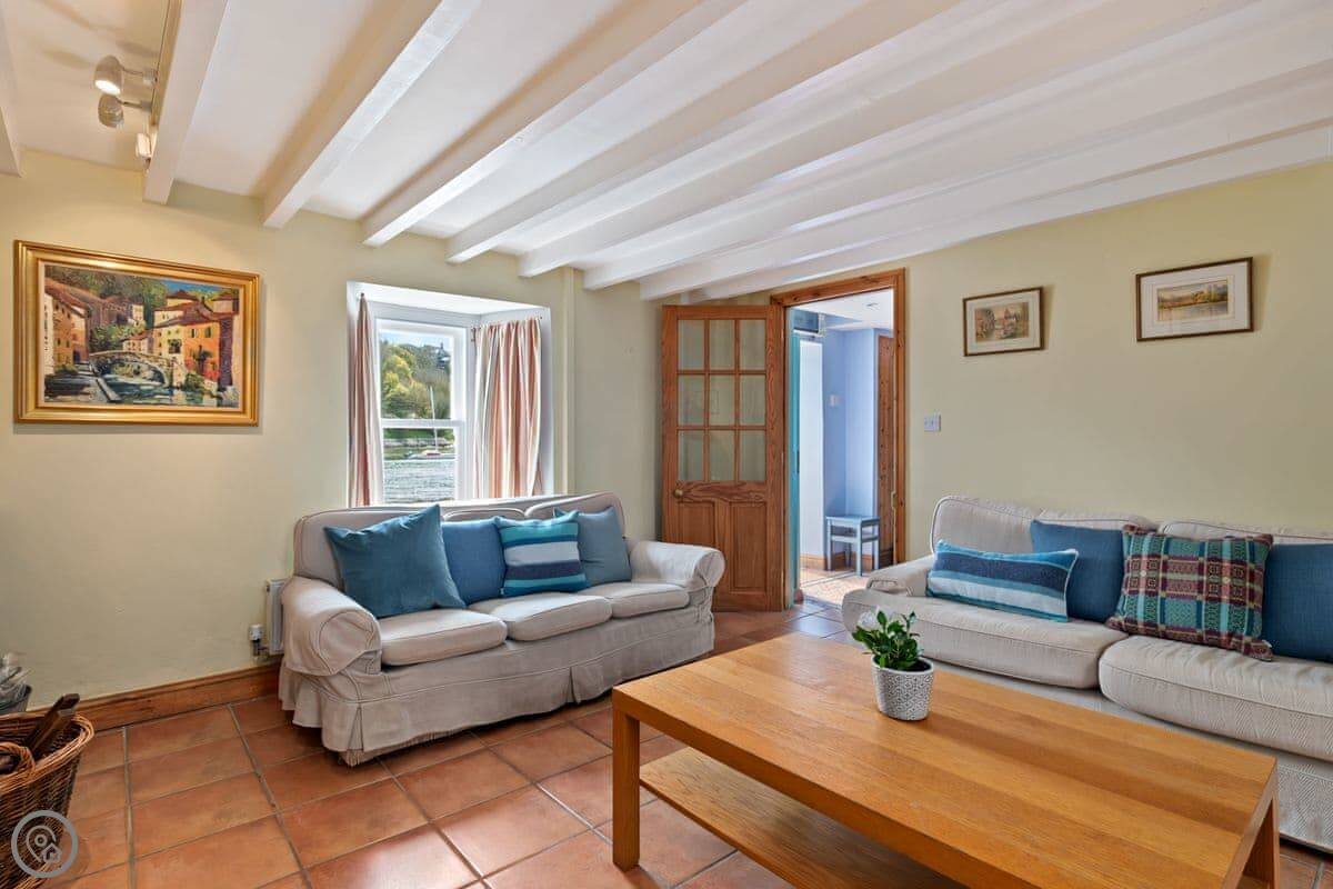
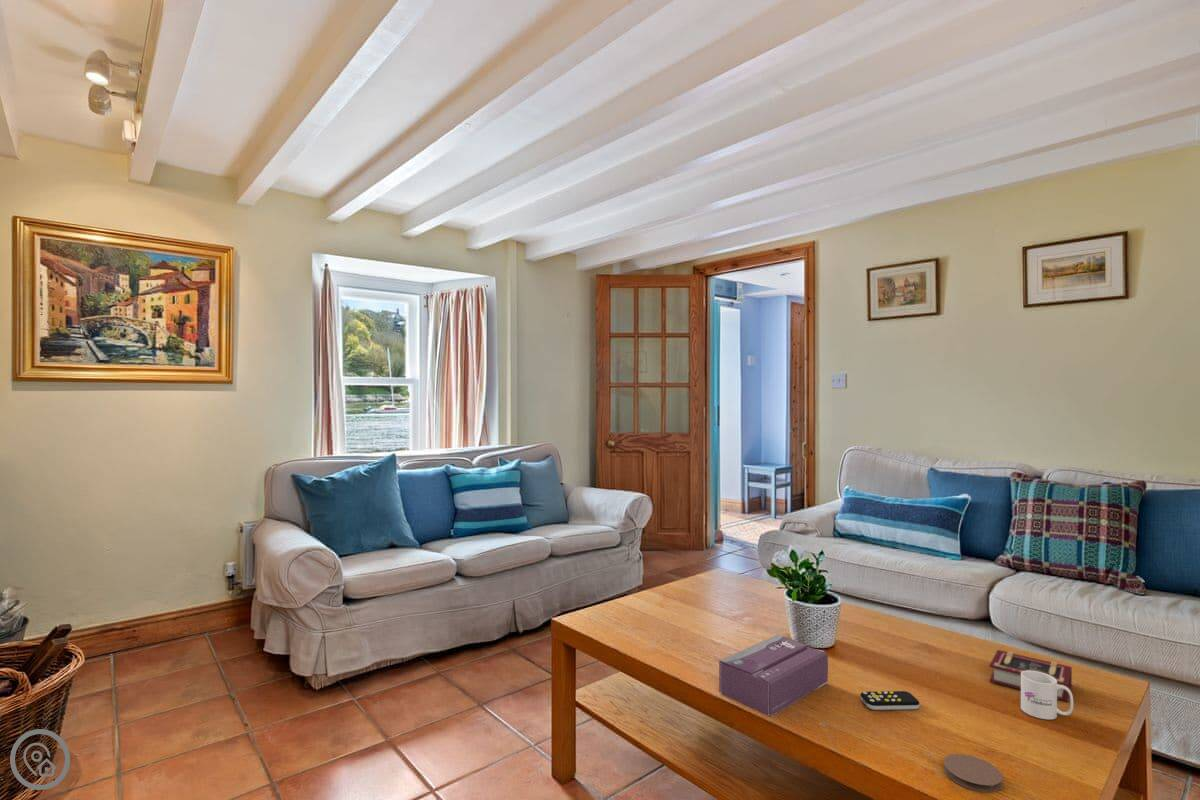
+ book (1030, 670)
+ tissue box (774, 671)
+ coaster (972, 772)
+ remote control (889, 700)
+ mug (1046, 696)
